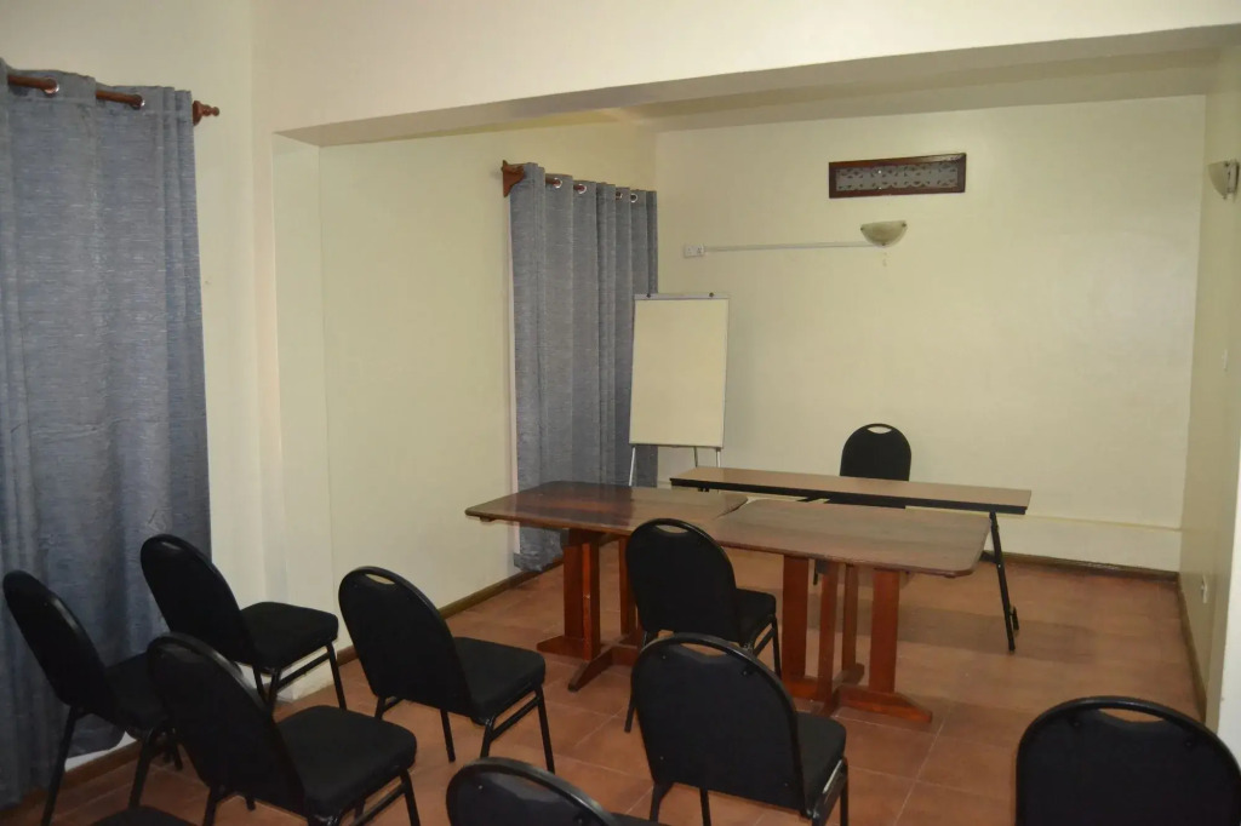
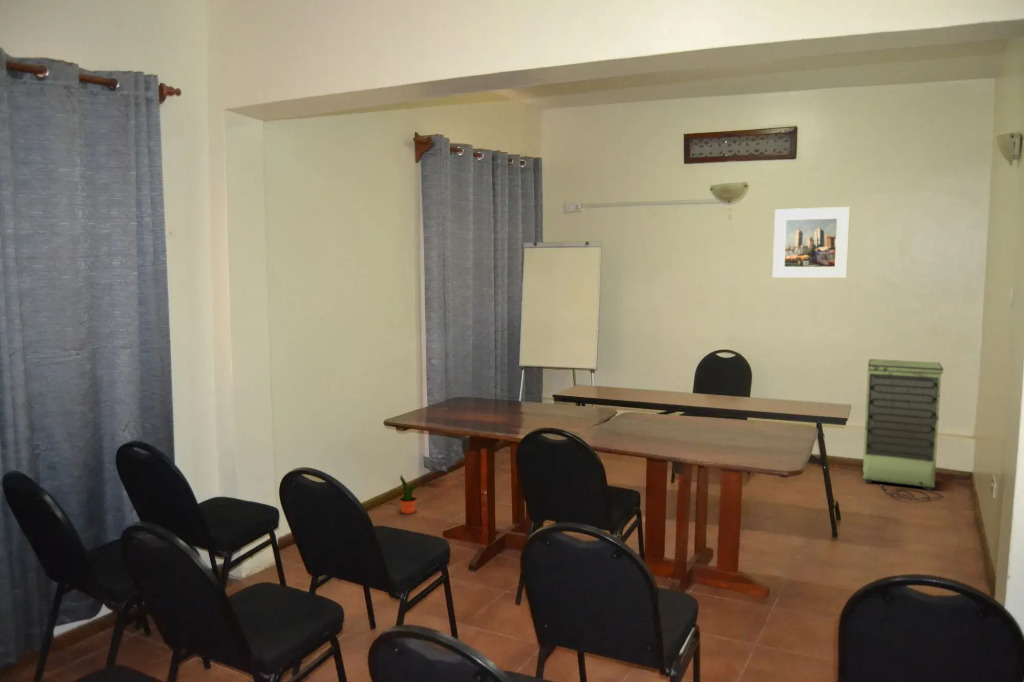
+ storage cabinet (903, 425)
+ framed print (810, 243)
+ potted plant (407, 492)
